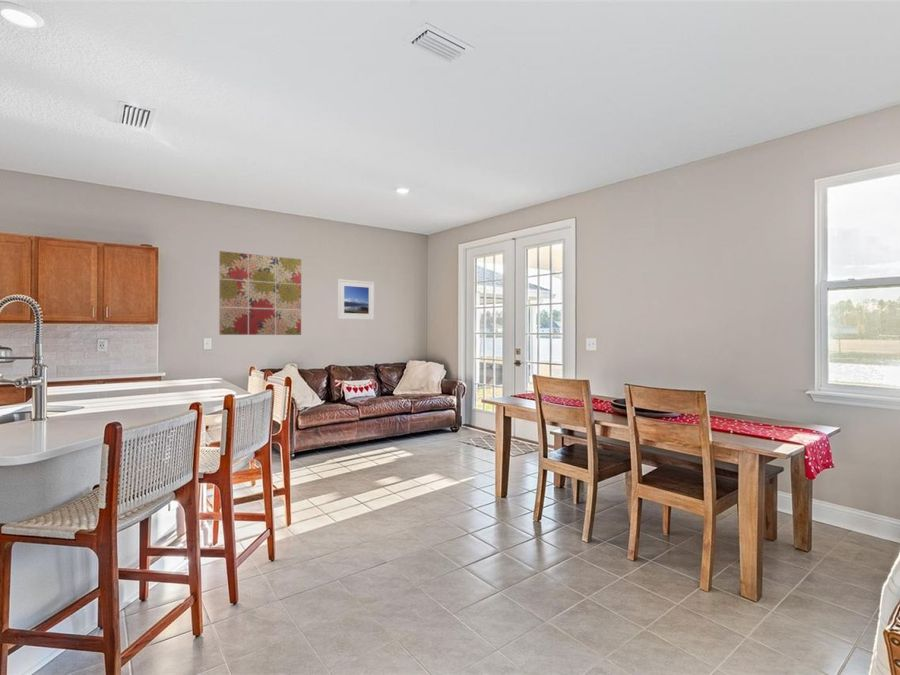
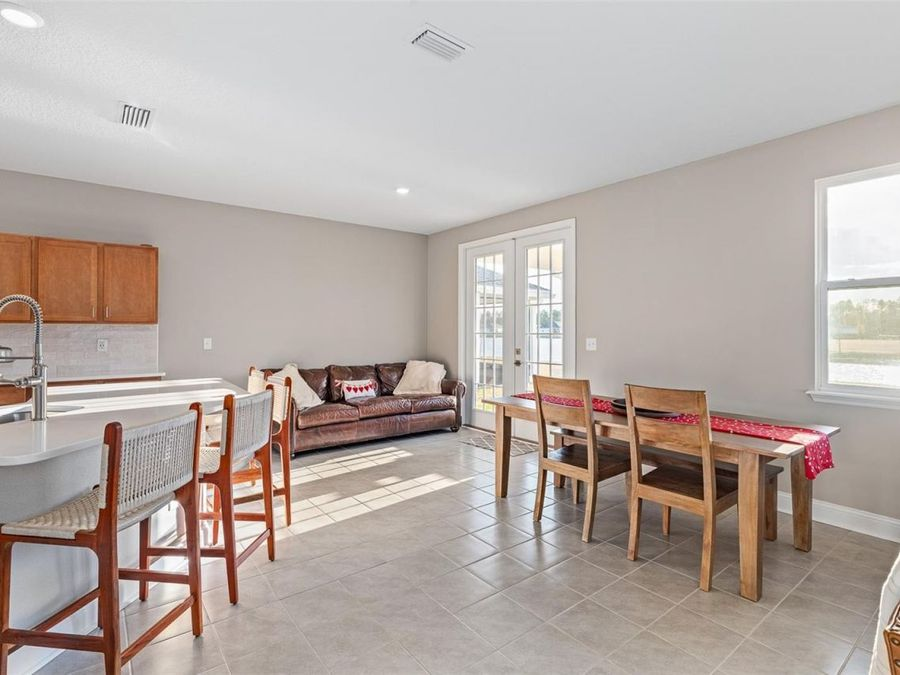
- wall art (262, 295)
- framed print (356, 300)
